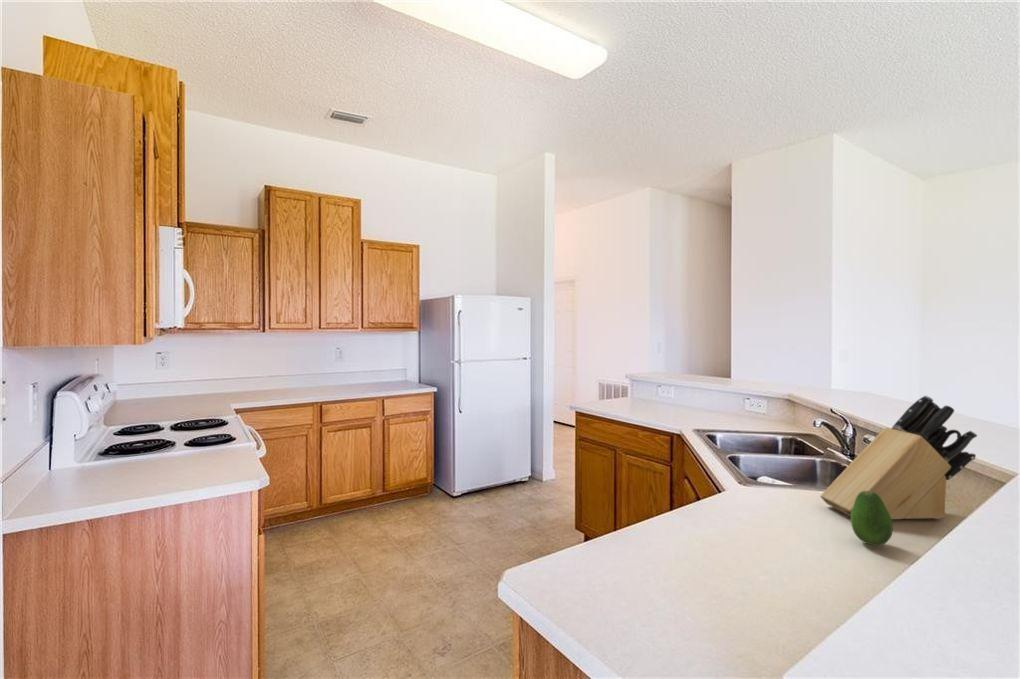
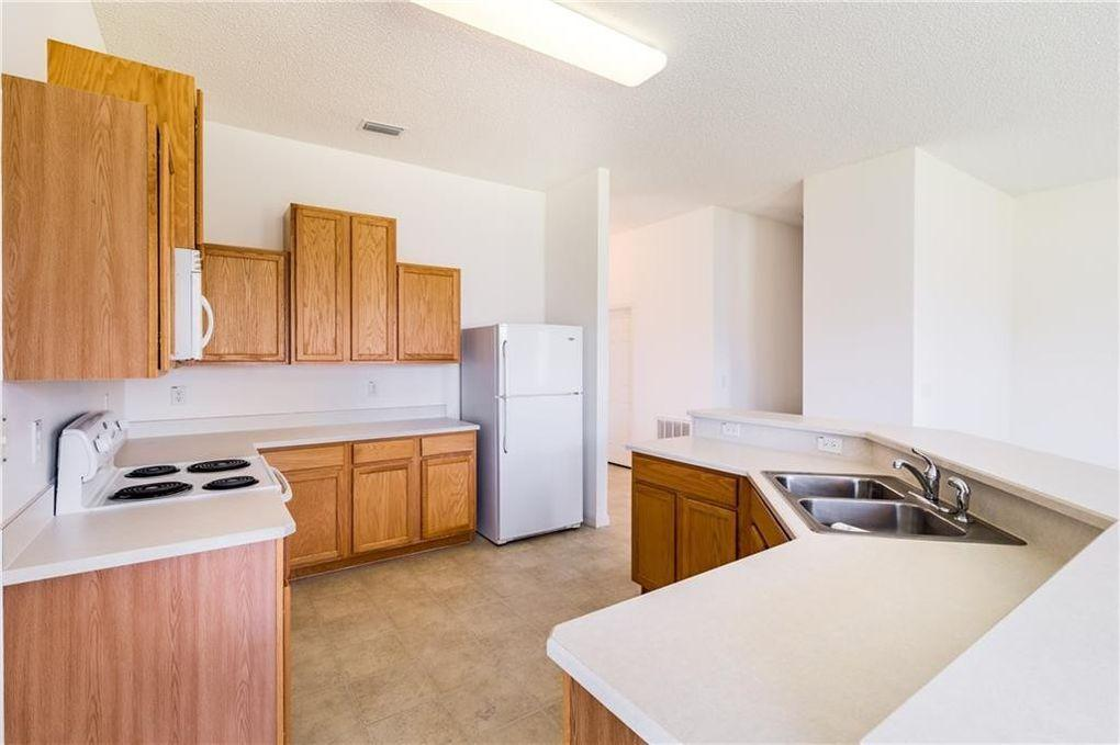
- fruit (871, 518)
- knife block (897, 454)
